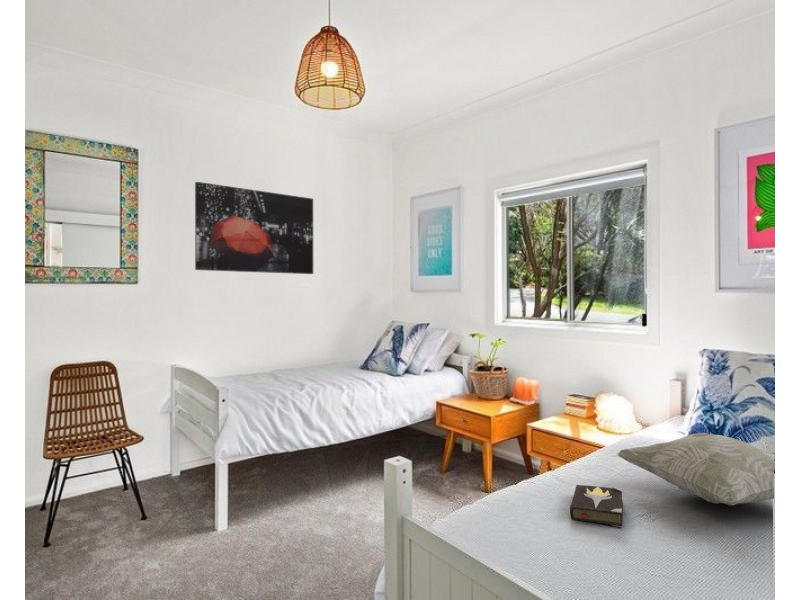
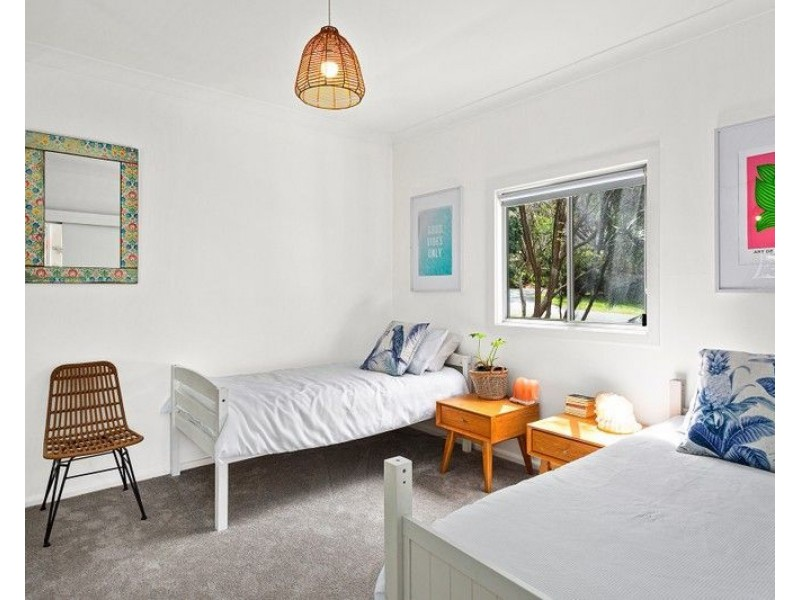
- decorative pillow (719, 467)
- wall art (258, 231)
- hardback book (597, 502)
